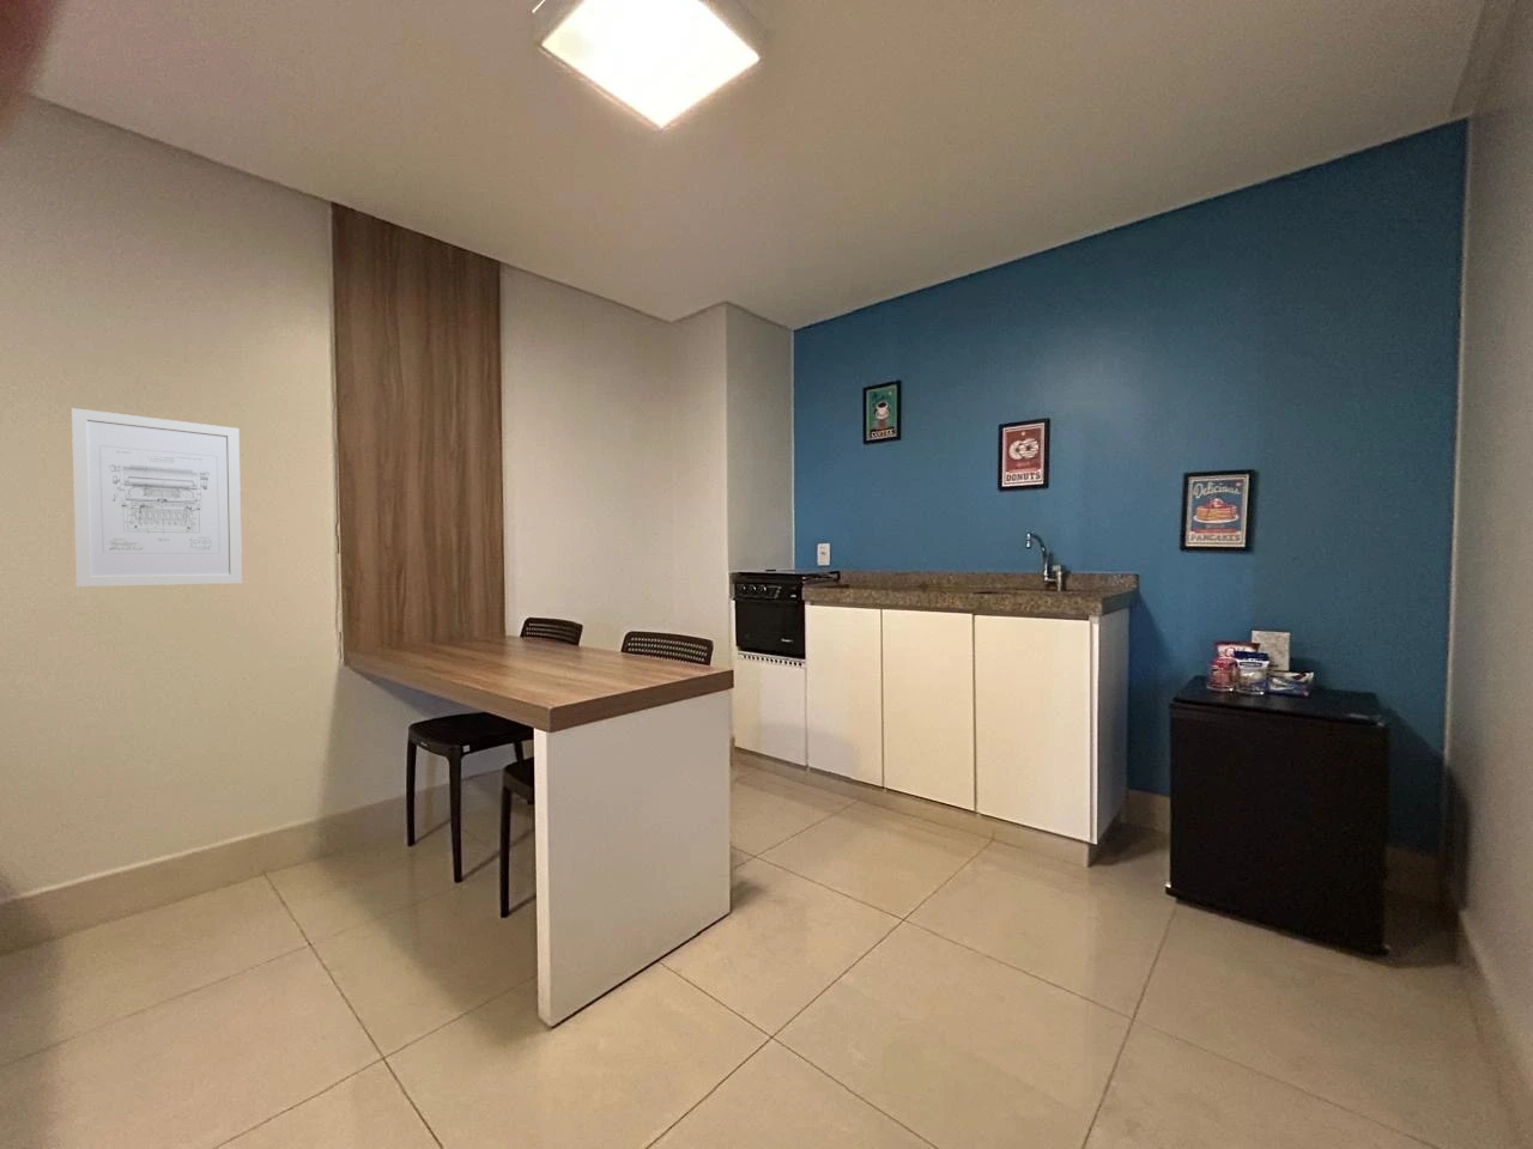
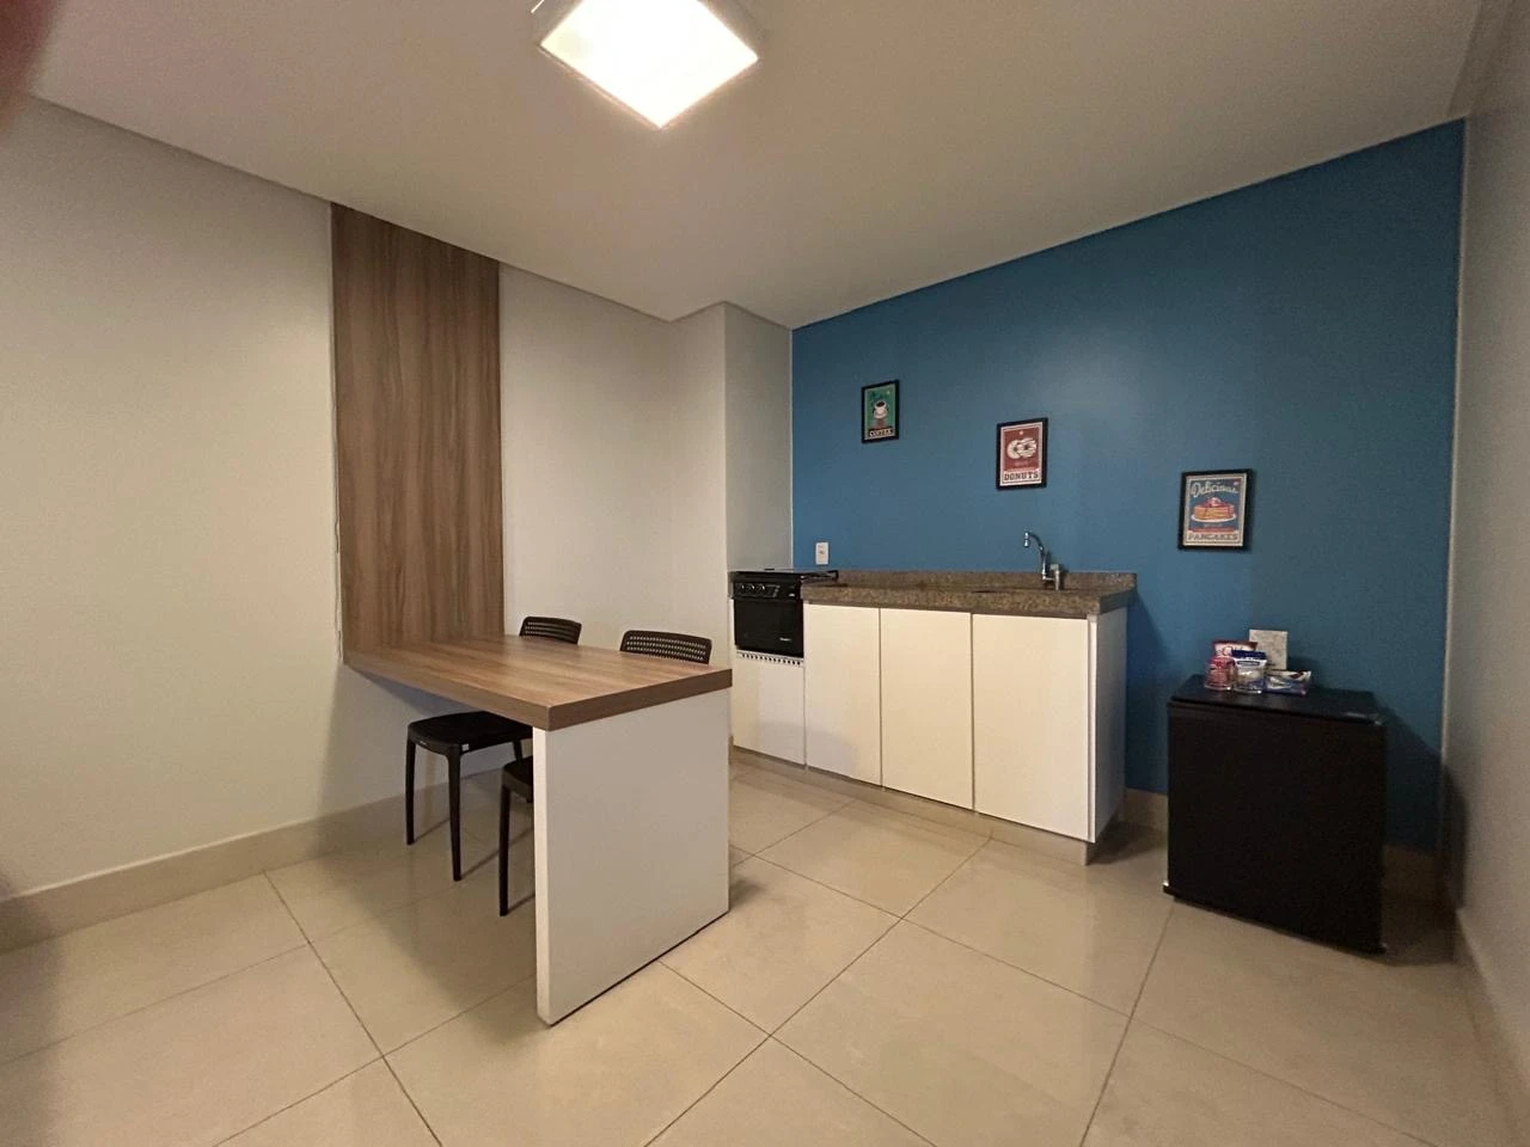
- wall art (163, 502)
